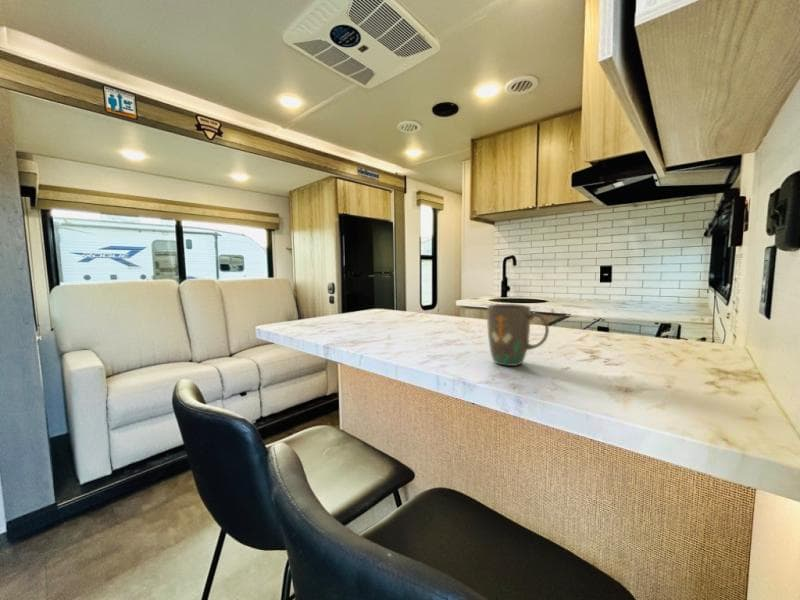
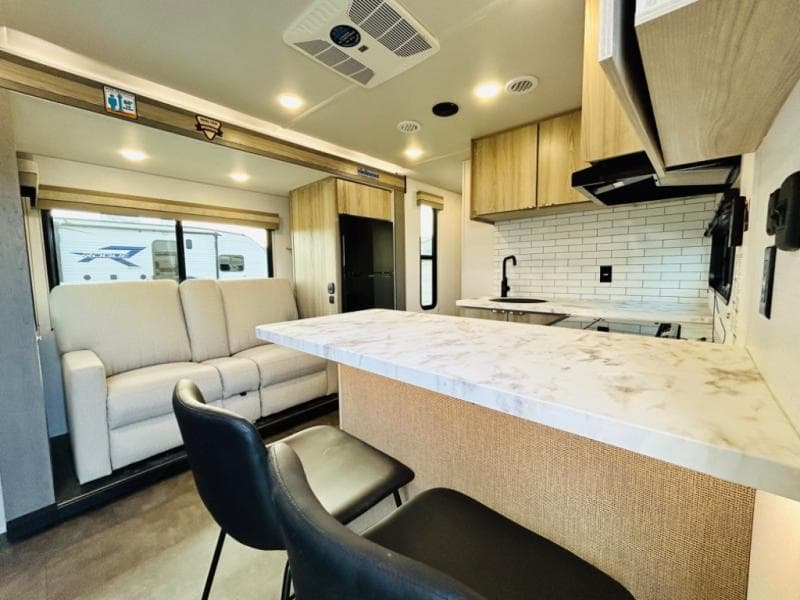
- mug (517, 335)
